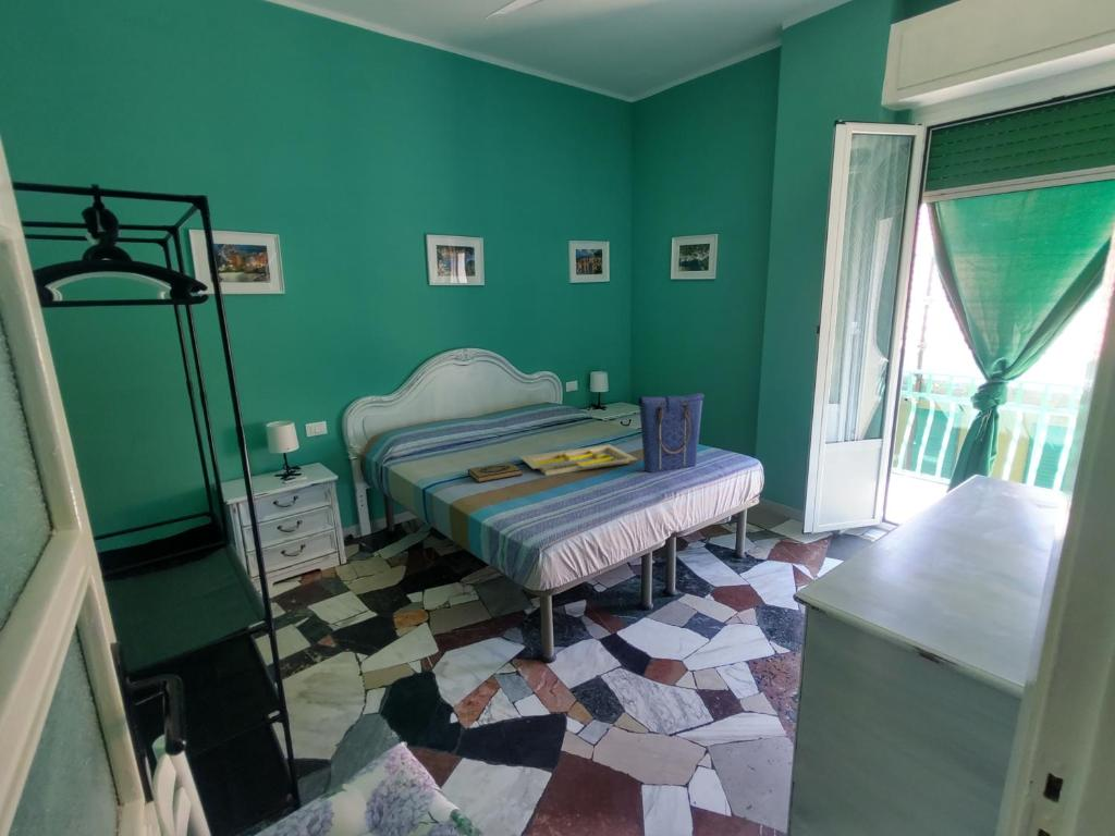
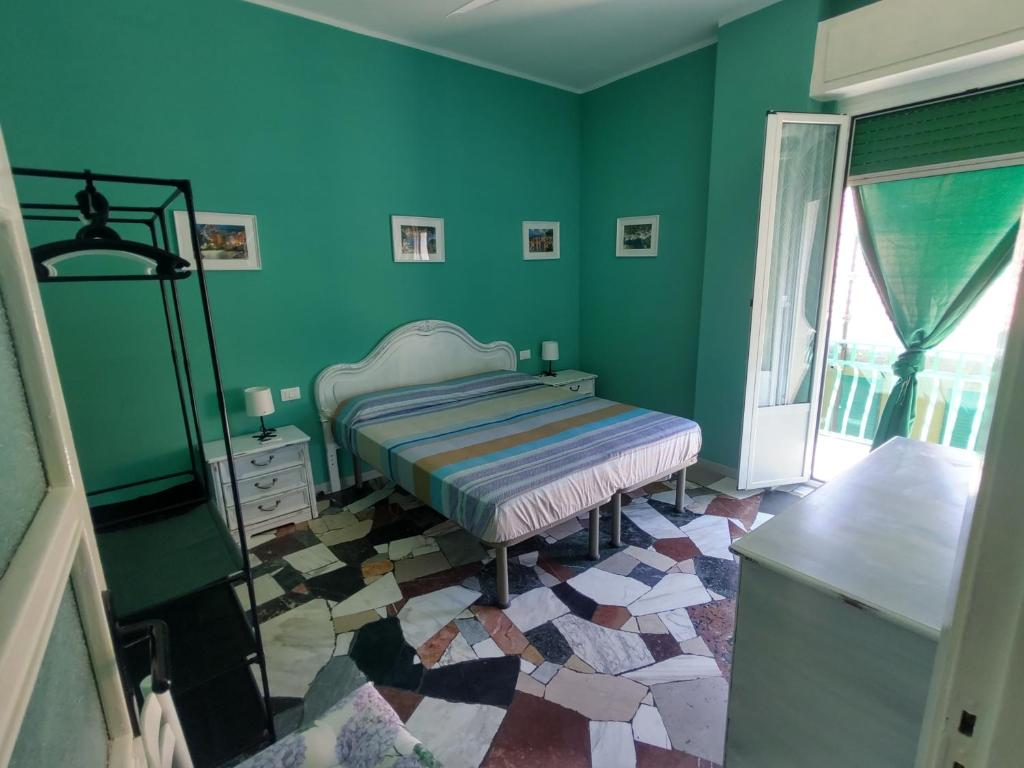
- tote bag (671, 431)
- hardback book (494, 471)
- serving tray (577, 459)
